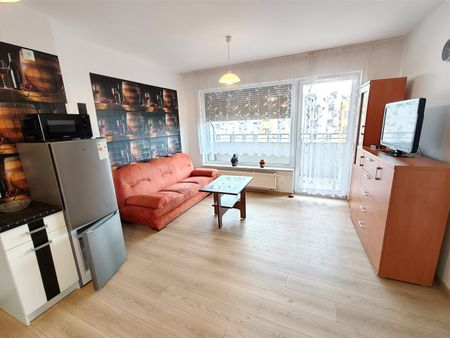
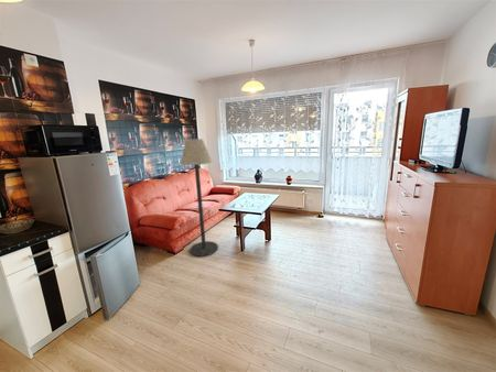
+ floor lamp (200, 197)
